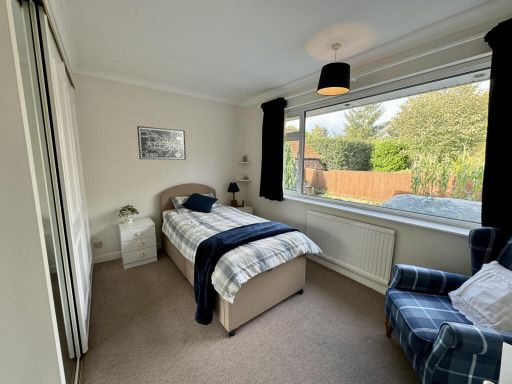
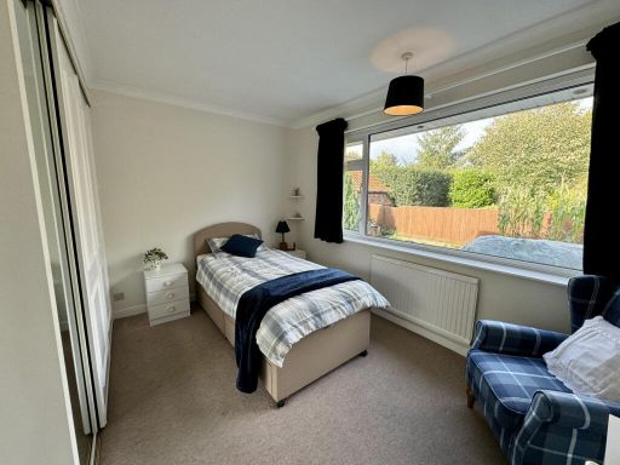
- wall art (163, 144)
